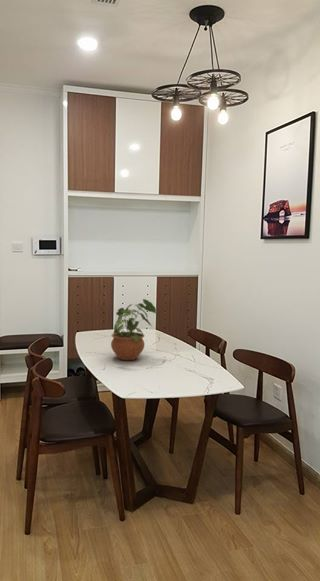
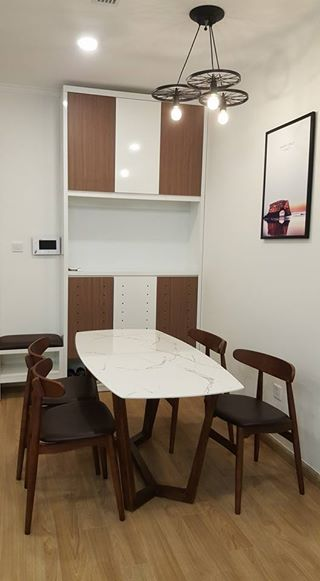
- potted plant (134, 328)
